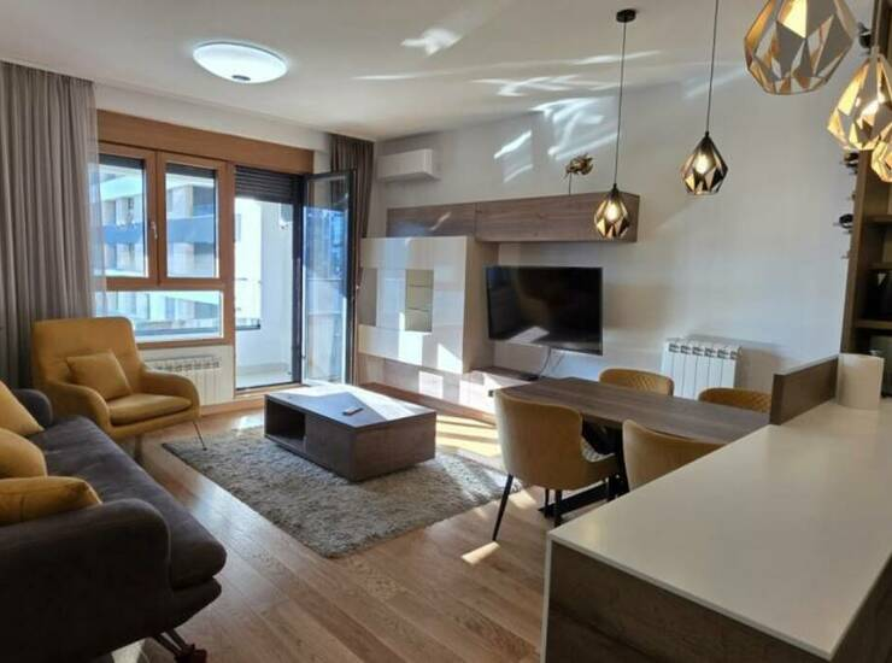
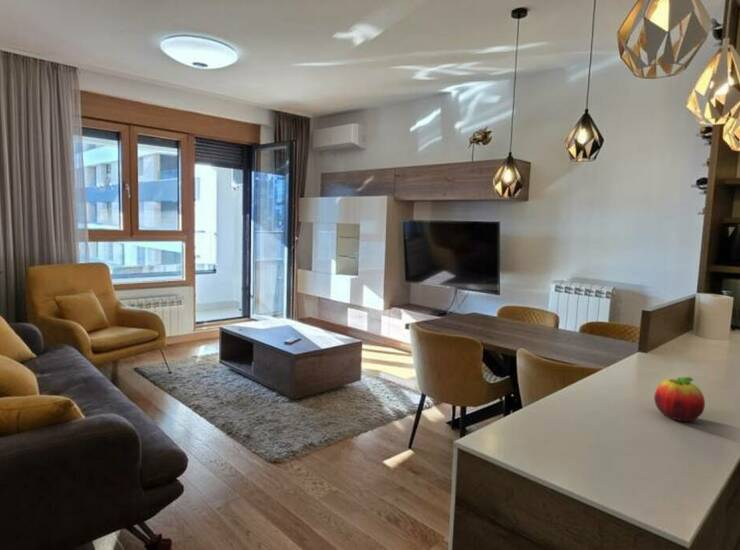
+ fruit (679, 398)
